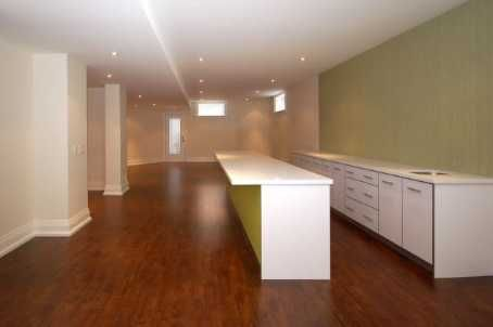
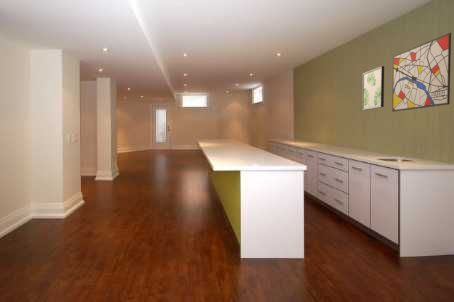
+ wall art (417, 77)
+ wall art (372, 89)
